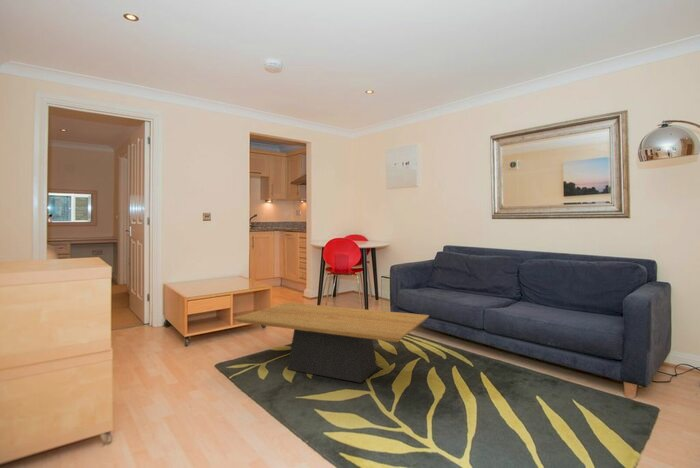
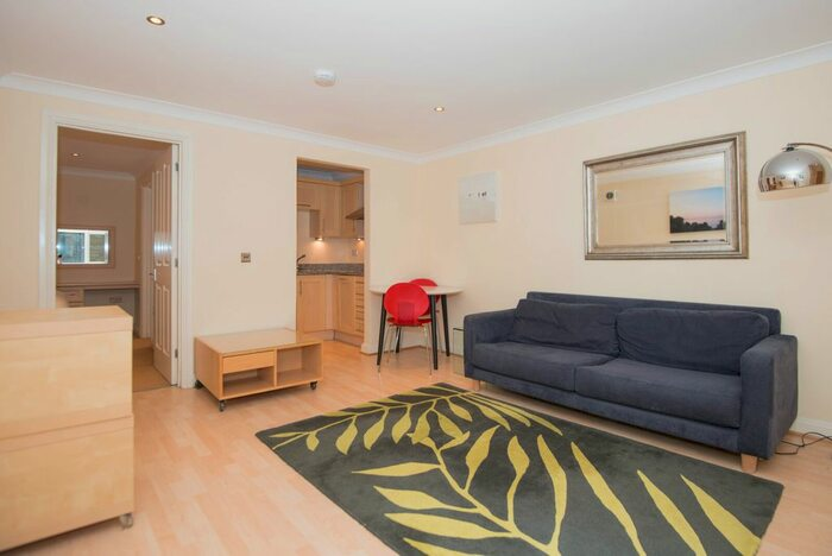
- coffee table (332, 342)
